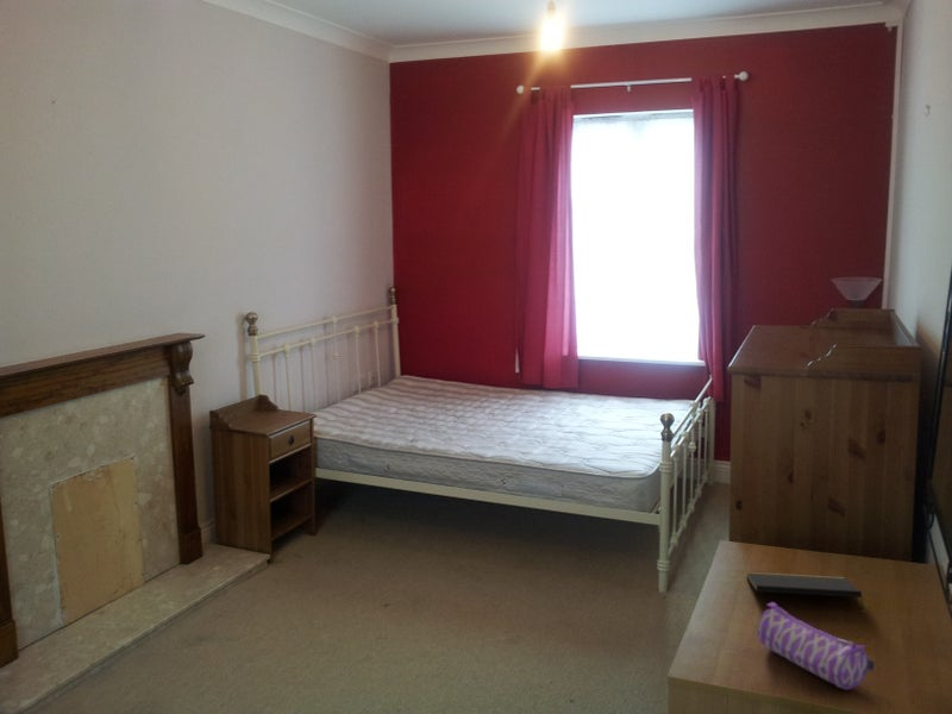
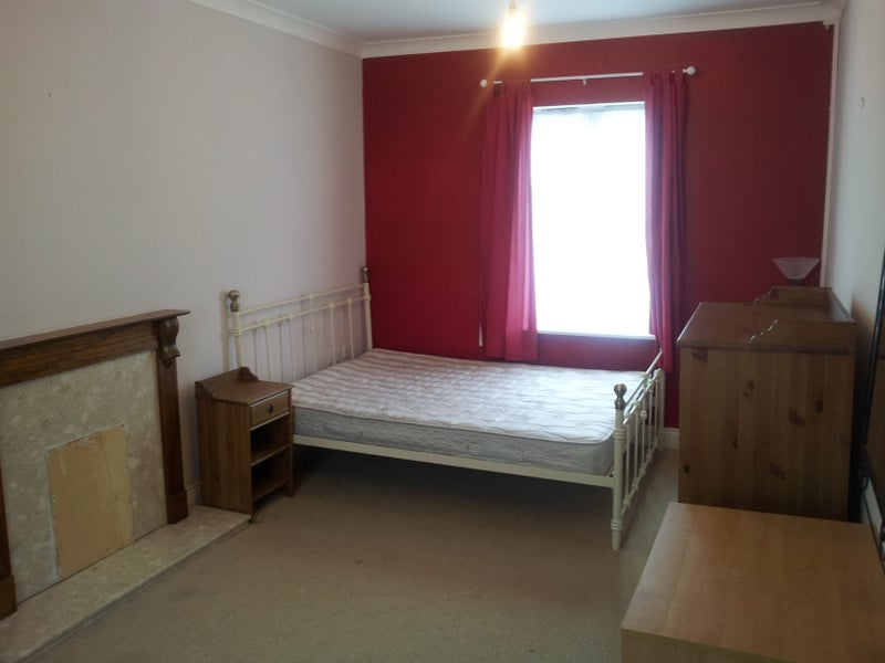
- pencil case (810, 645)
- notepad (800, 583)
